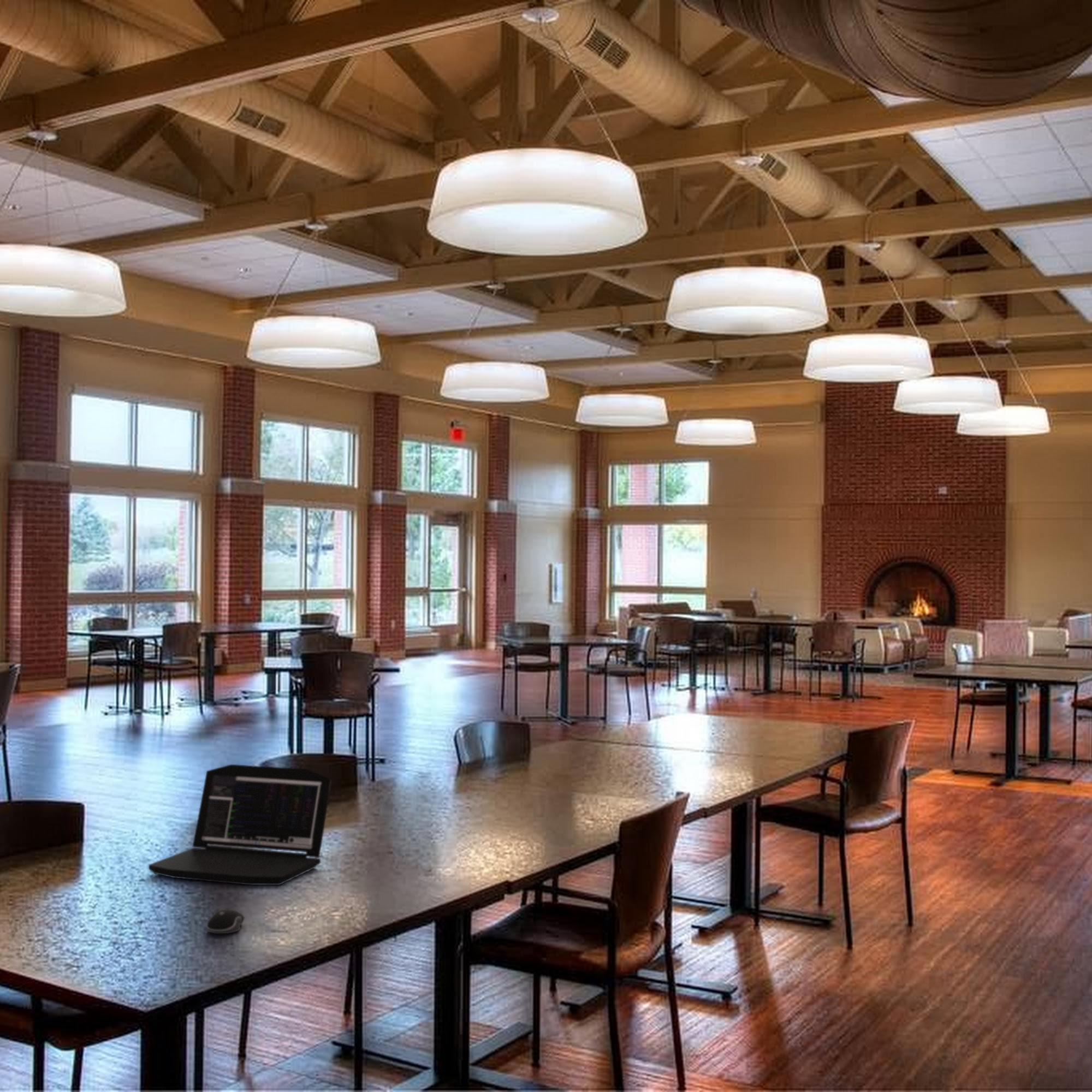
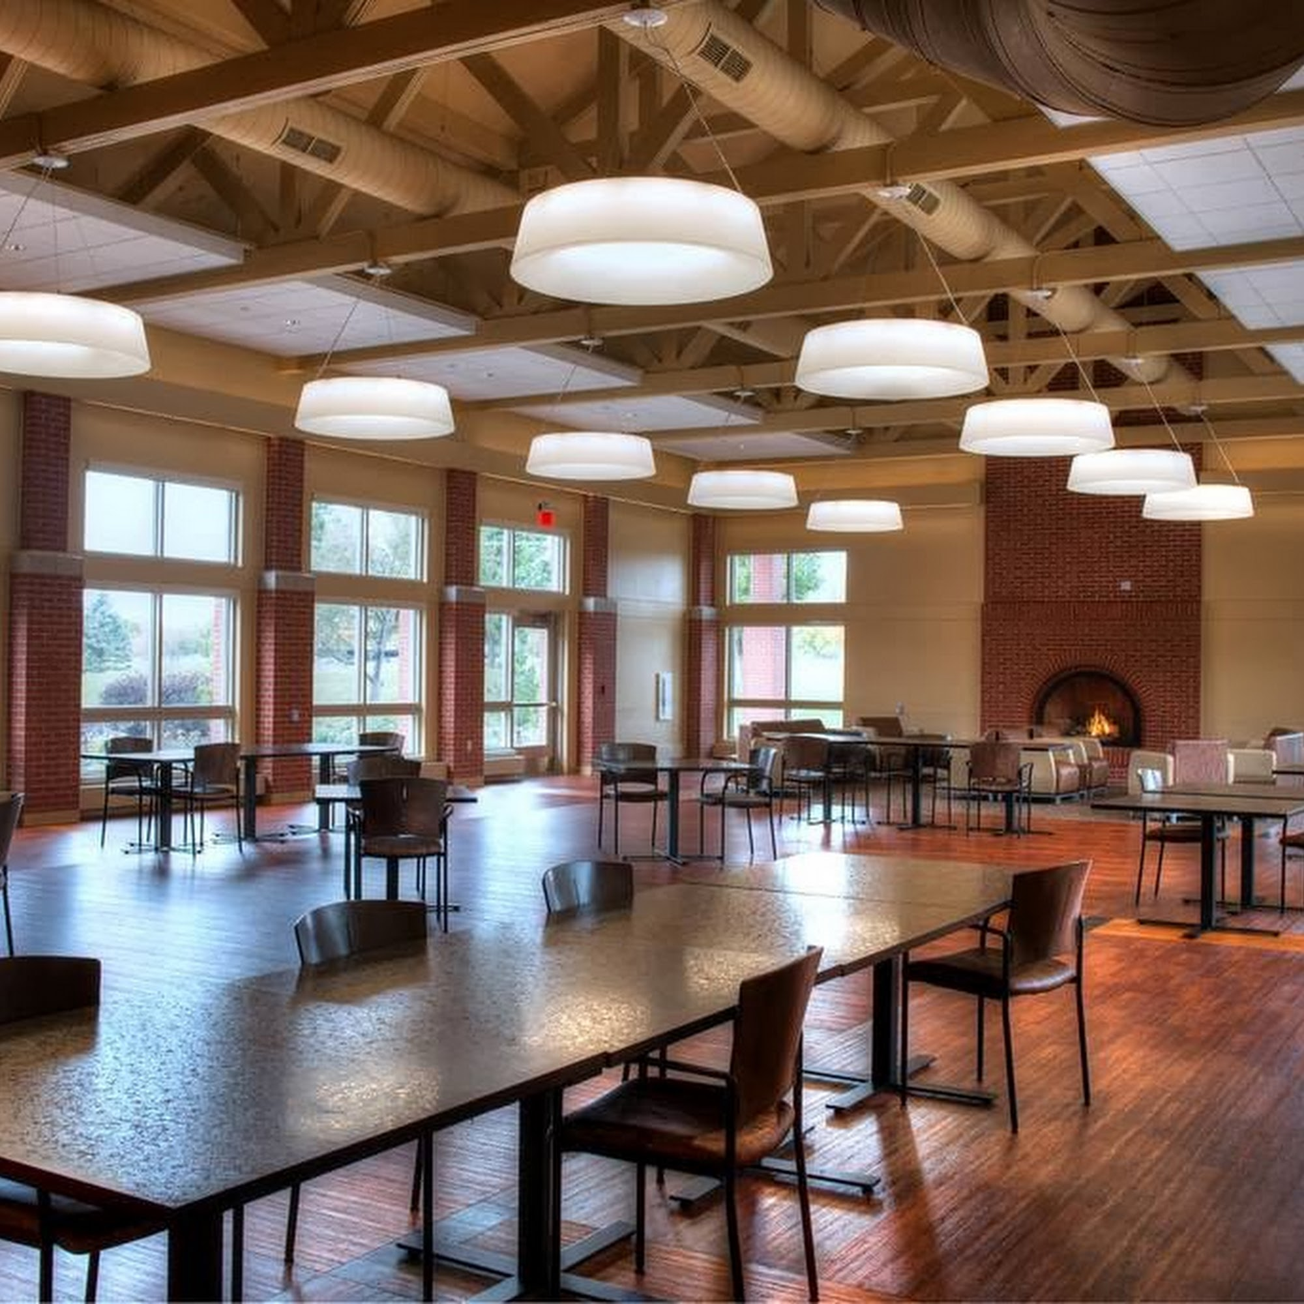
- laptop (240, 822)
- computer mouse (225, 918)
